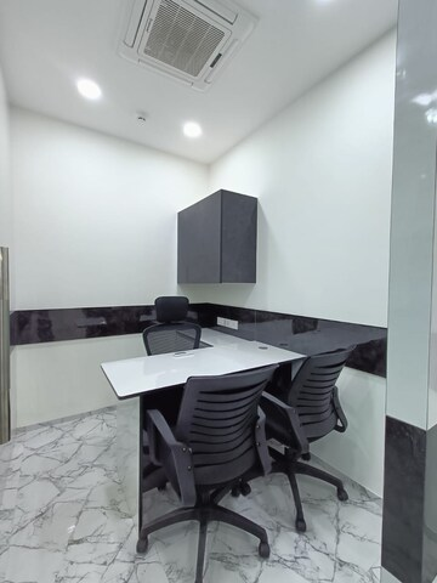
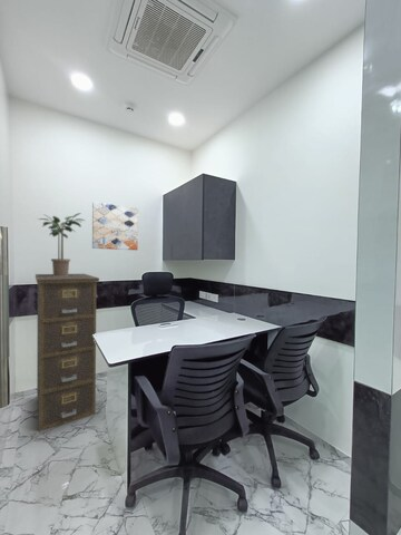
+ potted plant (61, 243)
+ wall art (116, 227)
+ filing cabinet (65, 340)
